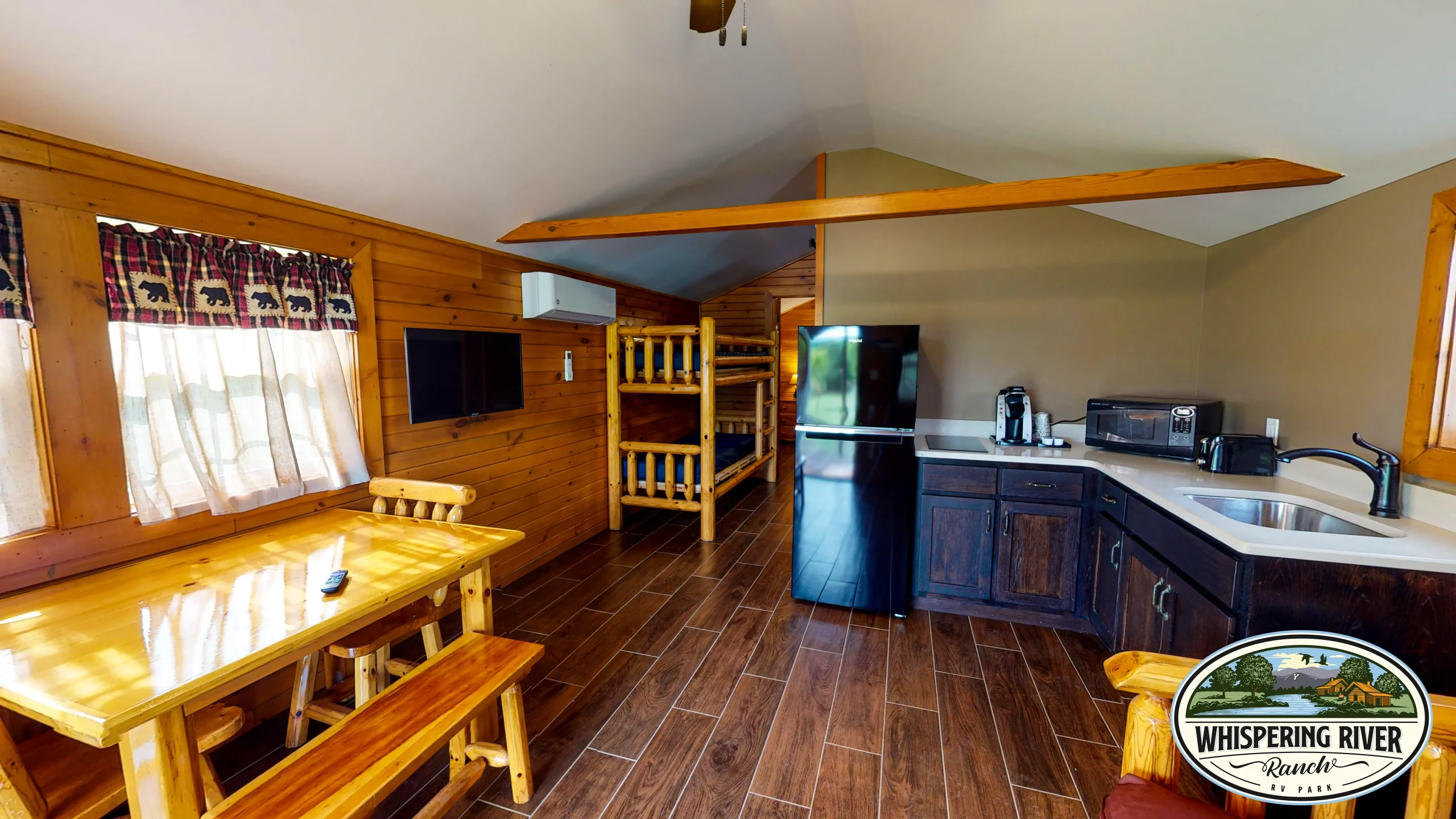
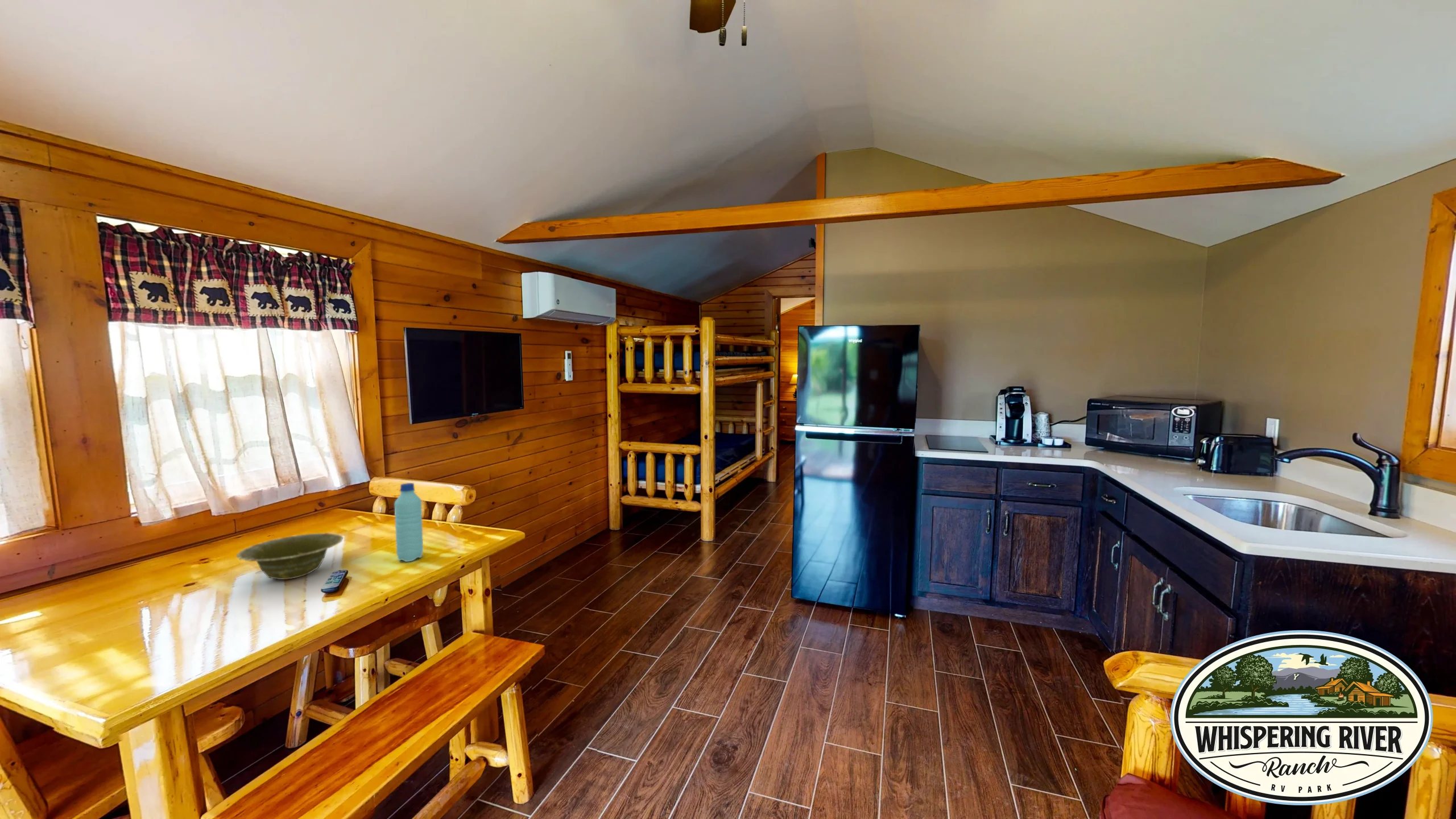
+ water bottle (408, 521)
+ dish (293, 560)
